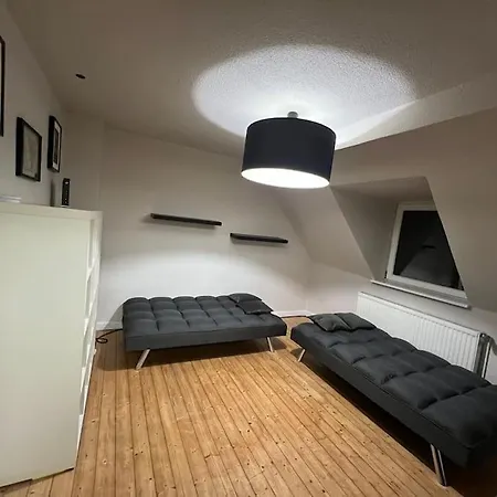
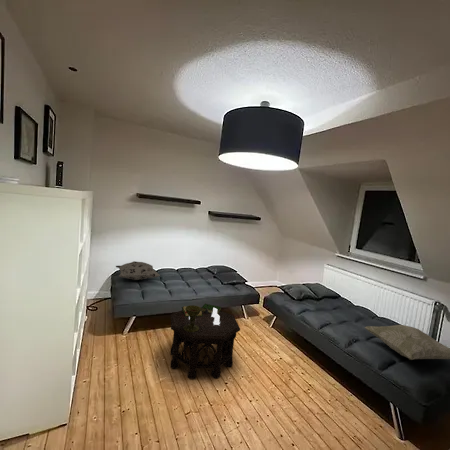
+ decorative pillow (137, 270)
+ side table (203, 330)
+ decorative pillow (410, 341)
